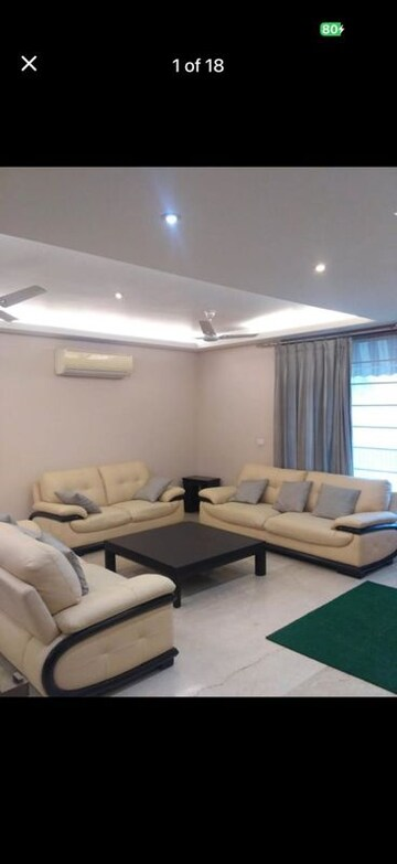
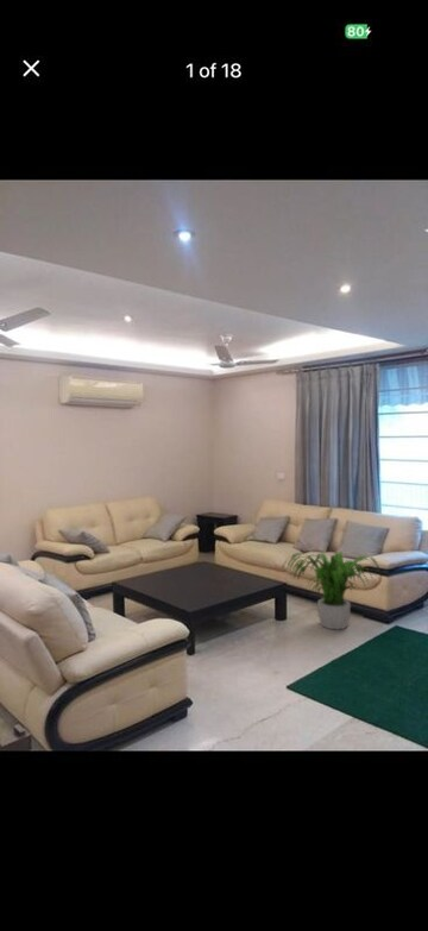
+ potted plant (335, 590)
